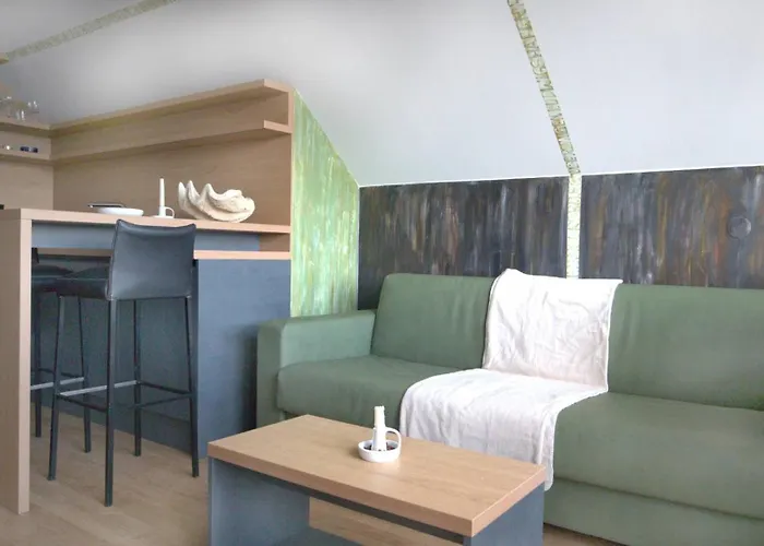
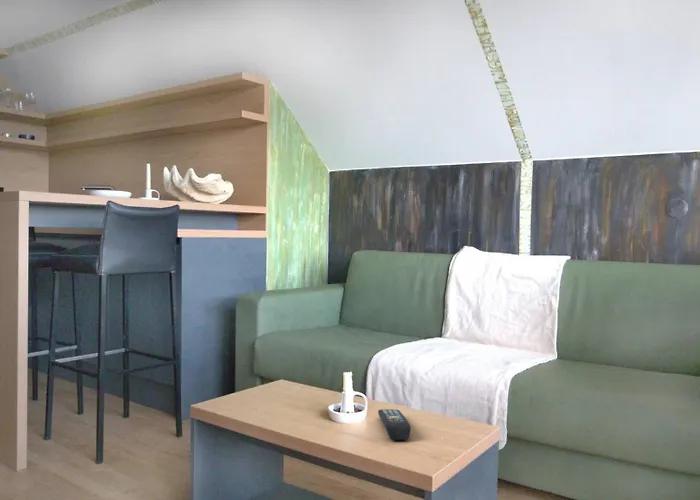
+ remote control (393, 421)
